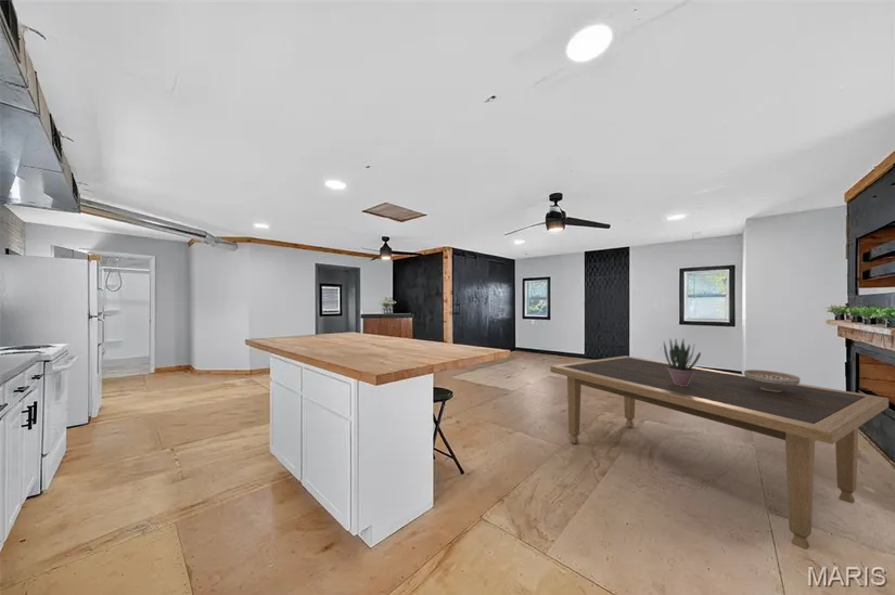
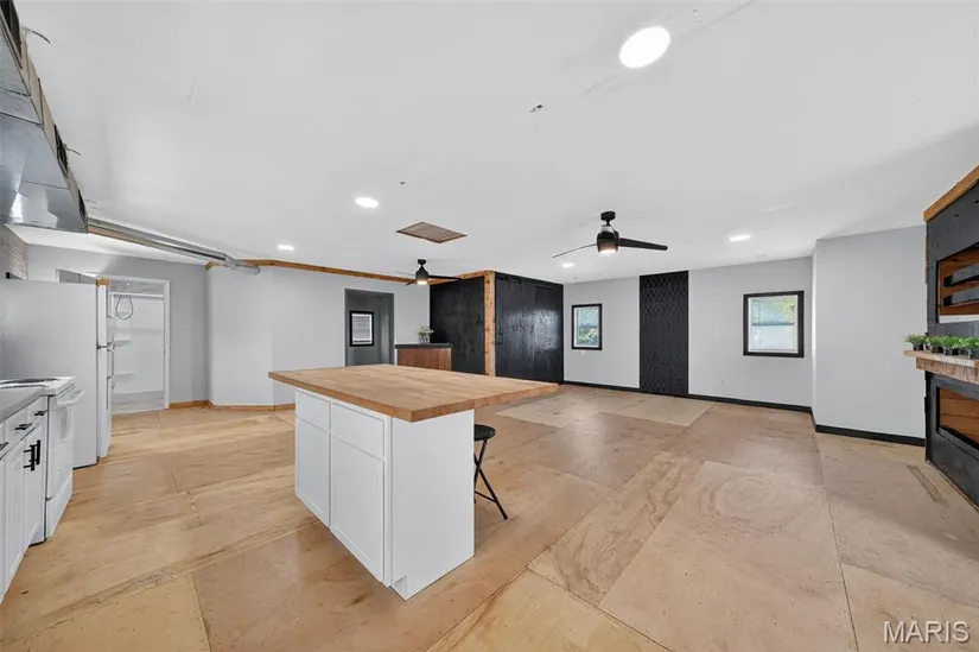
- potted plant (681, 361)
- decorative bowl (770, 381)
- dining table (687, 413)
